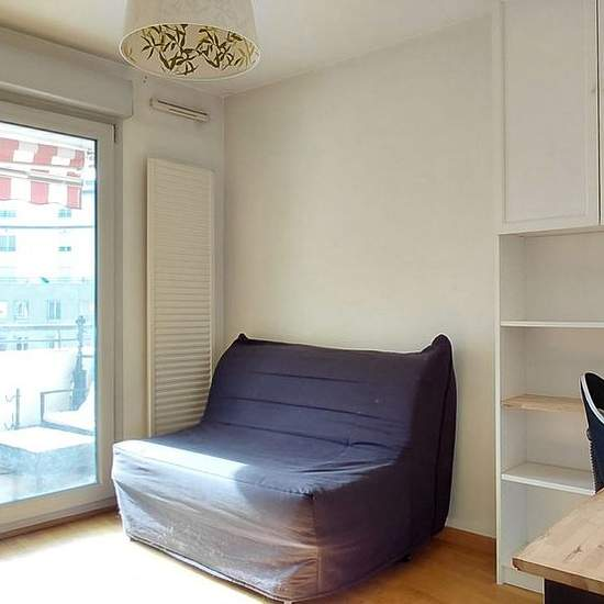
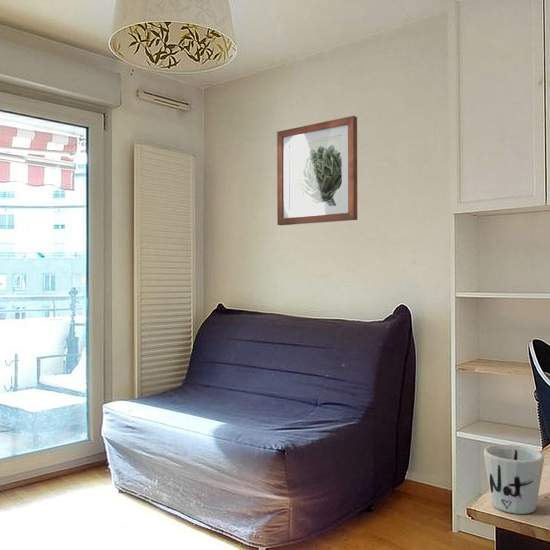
+ wall art (315, 173)
+ mug (516, 475)
